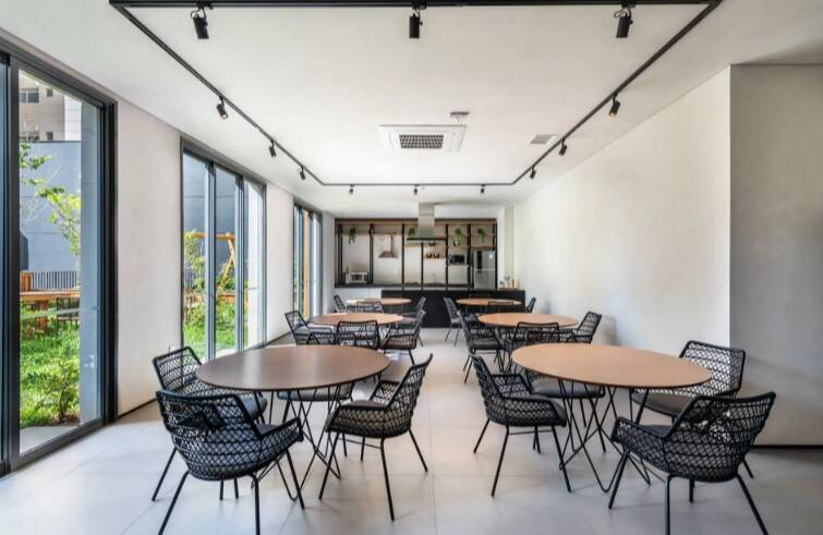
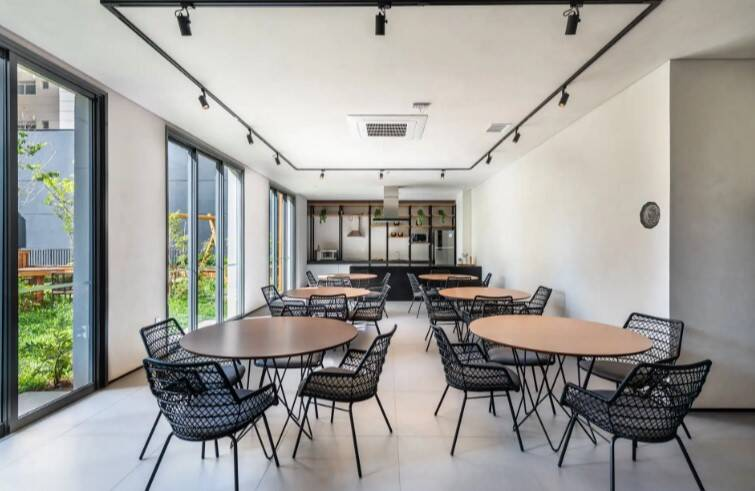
+ decorative plate (650, 215)
